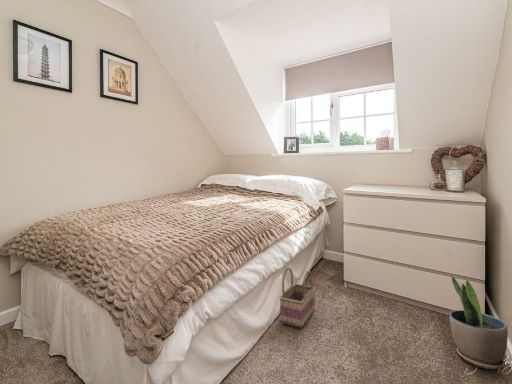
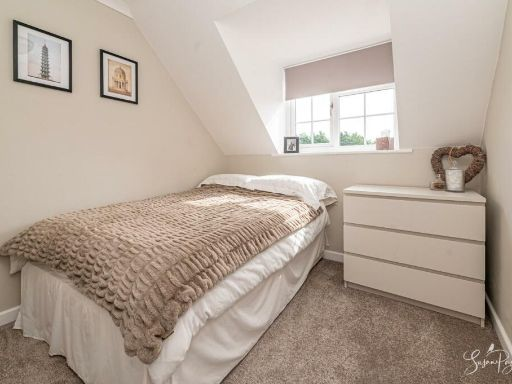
- potted plant (477, 317)
- basket (297, 292)
